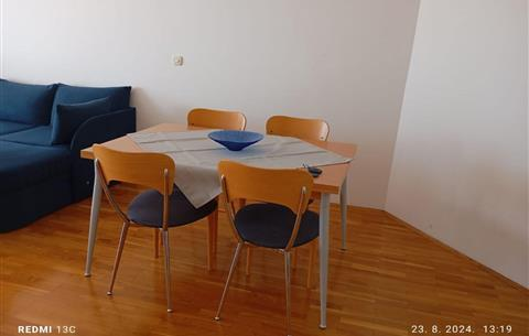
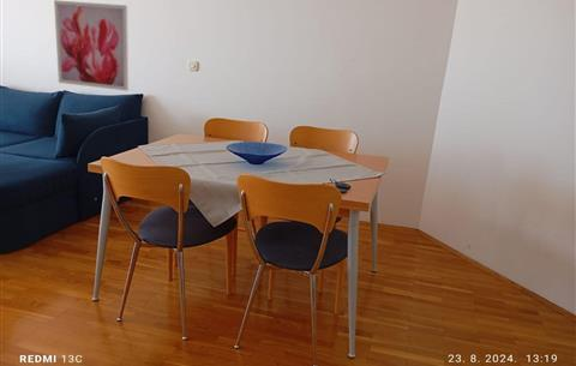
+ wall art (91, 46)
